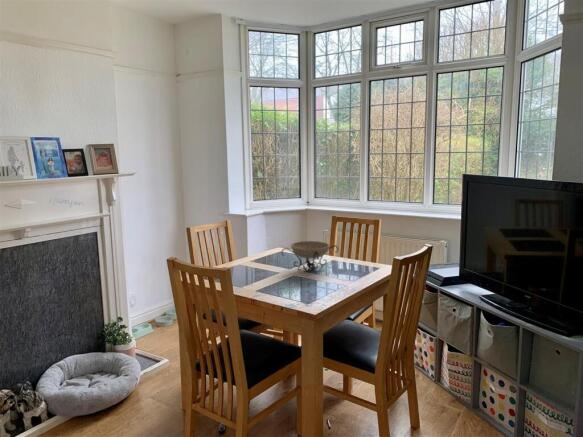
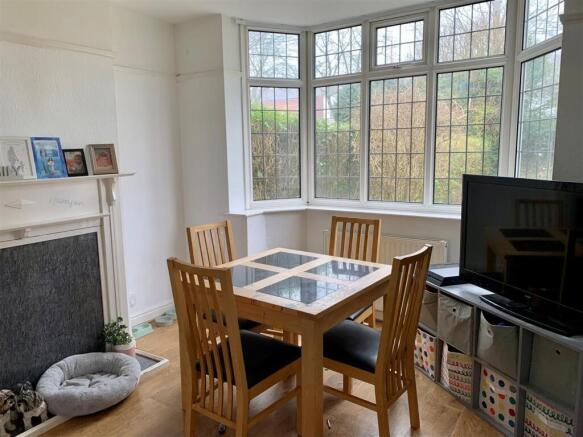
- decorative bowl (310, 257)
